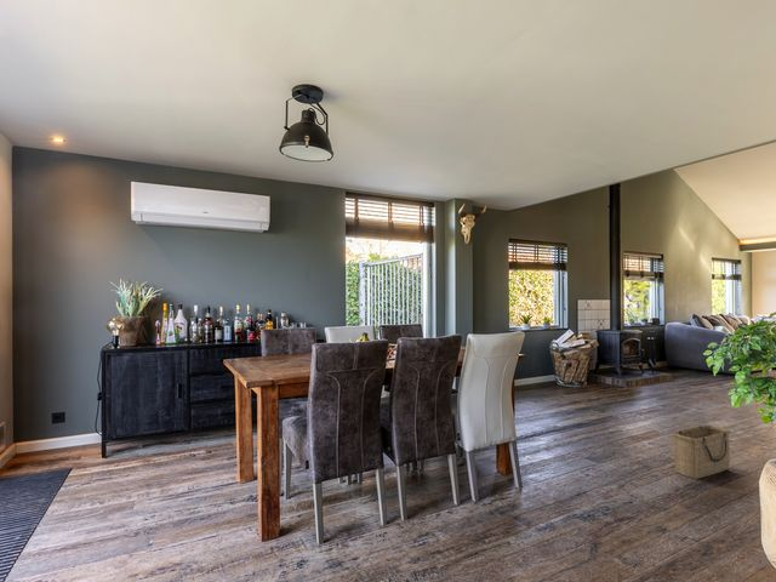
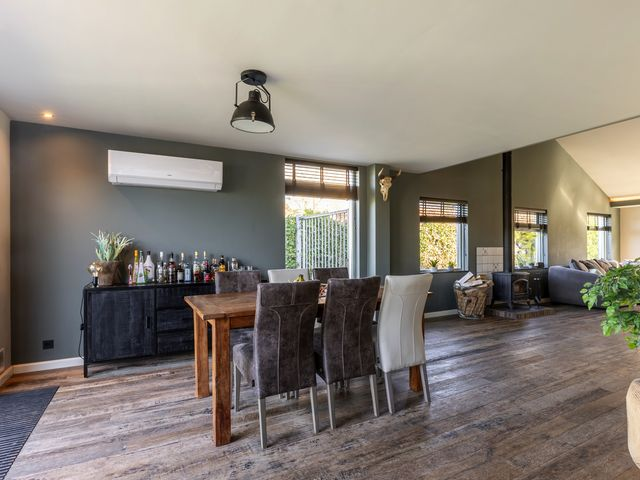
- basket (702, 450)
